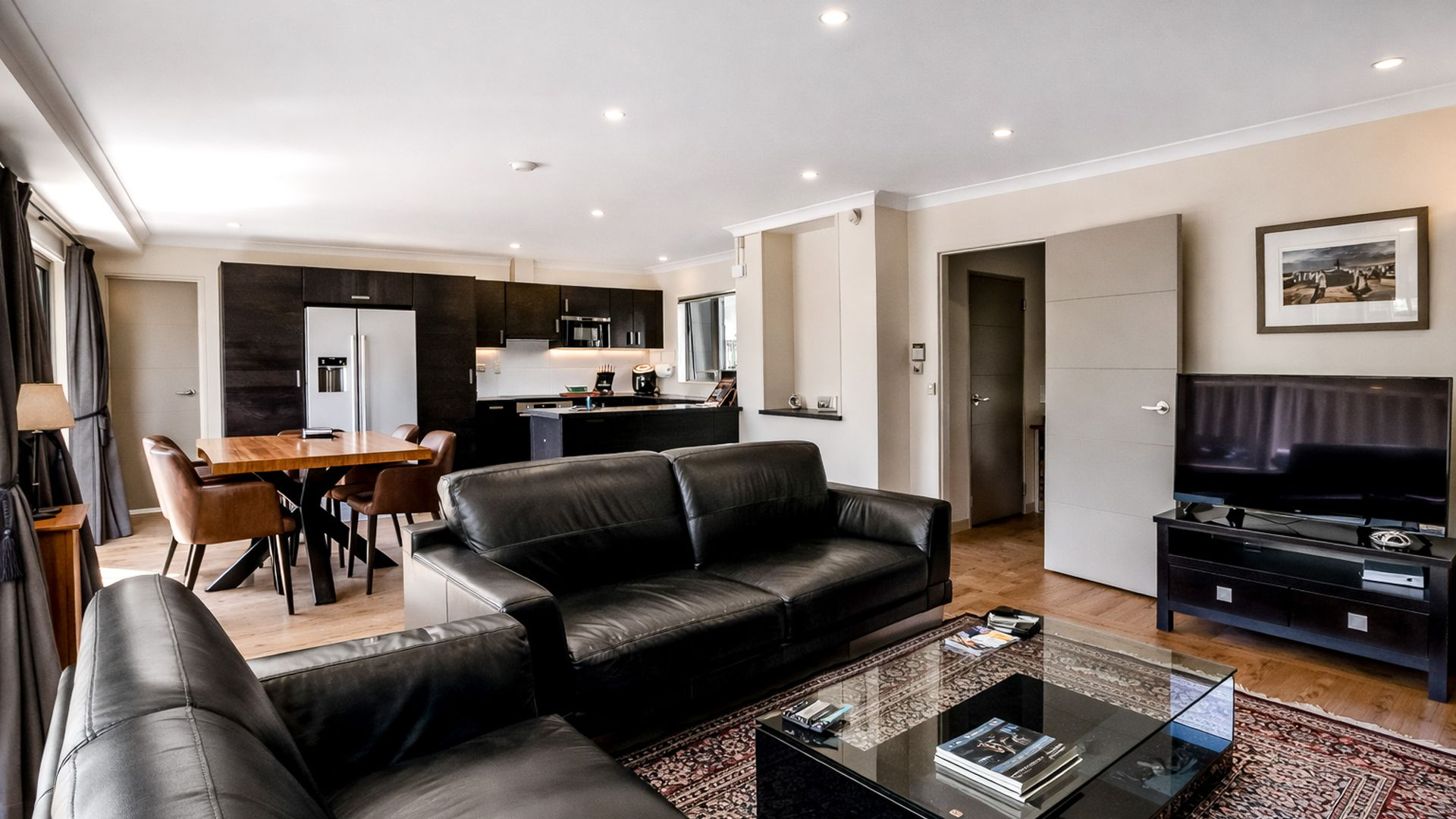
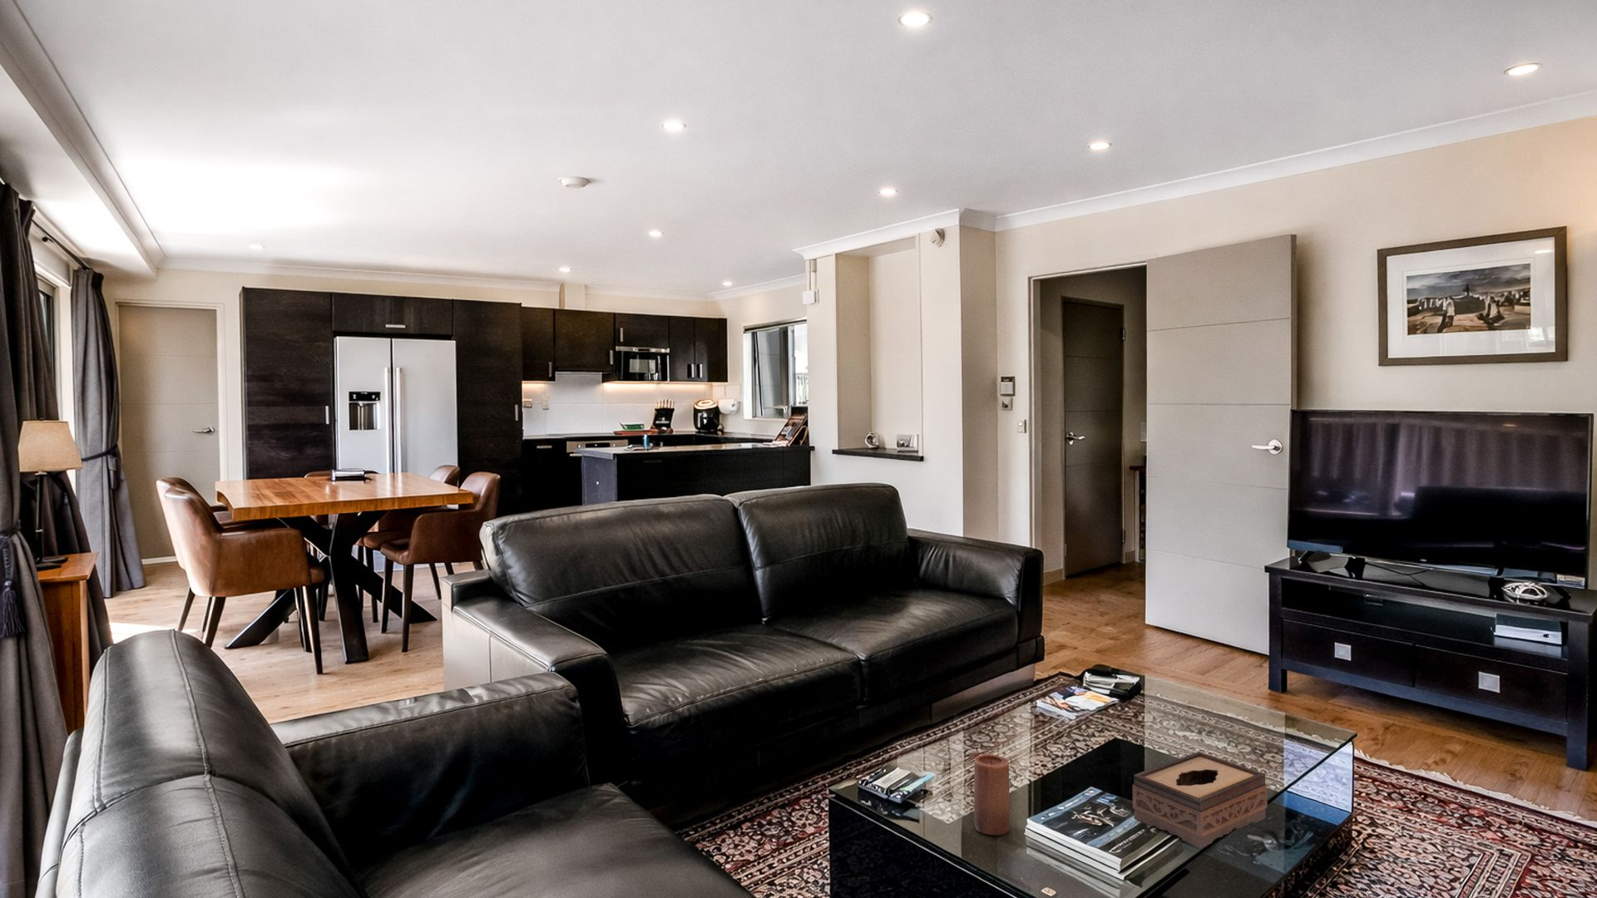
+ tissue box (1200, 796)
+ candle (992, 793)
